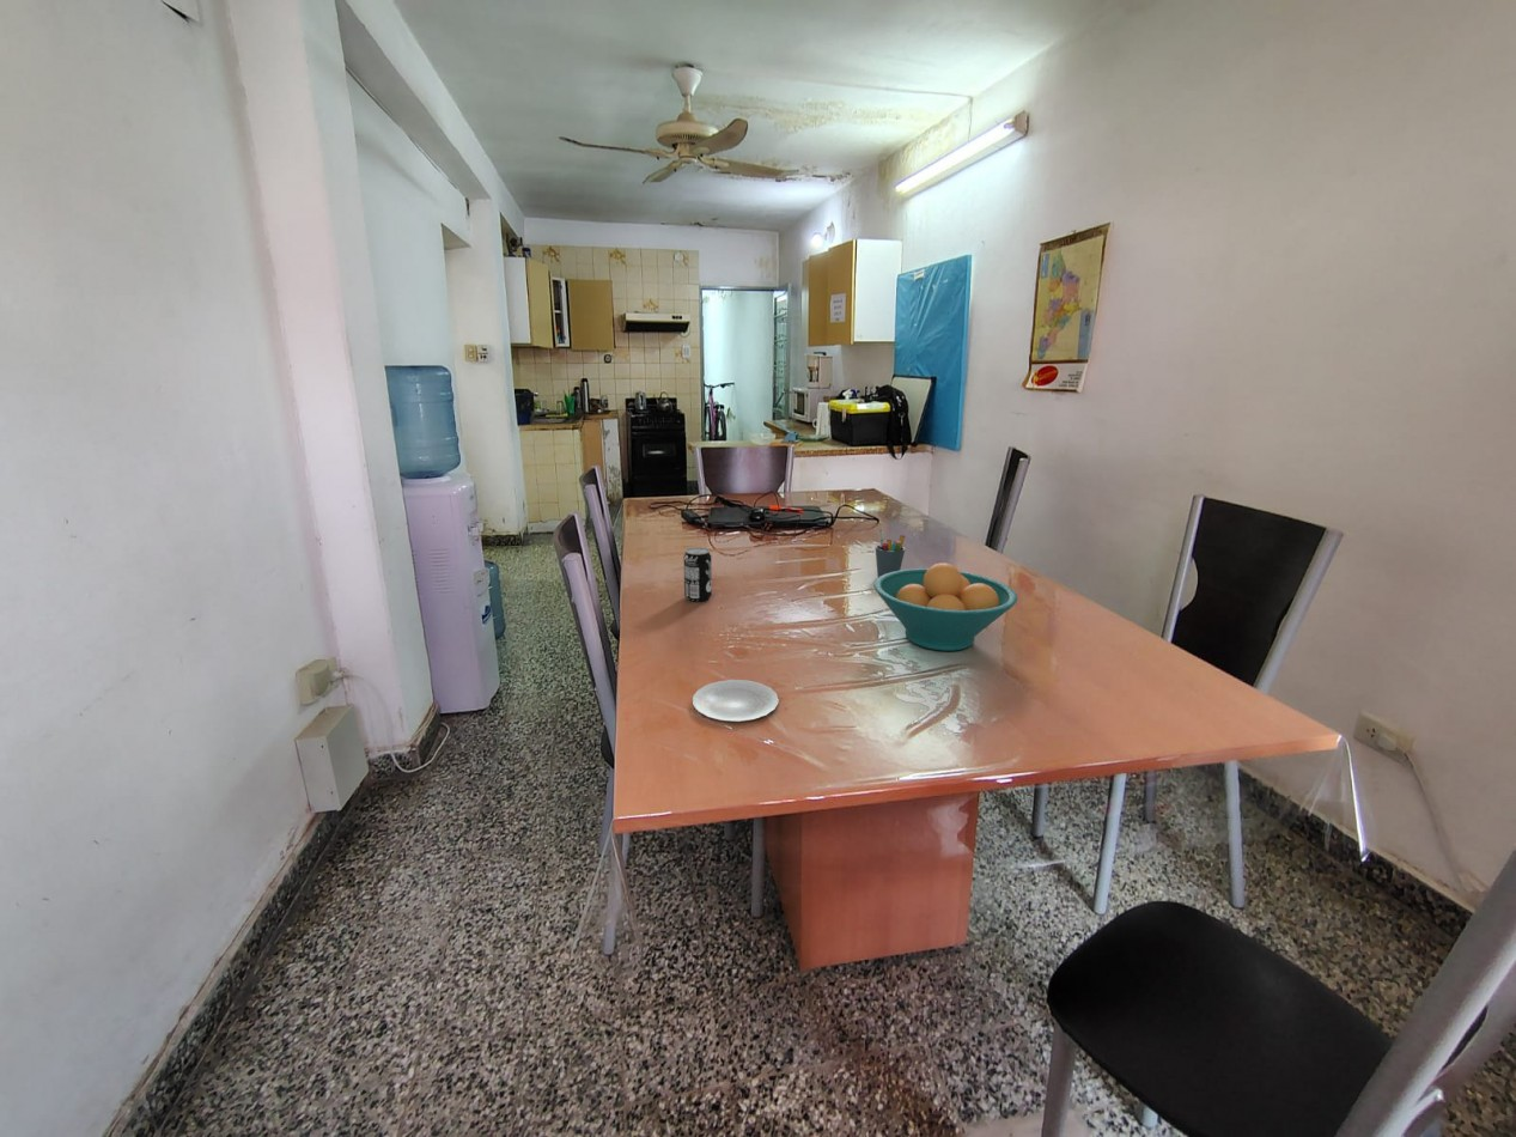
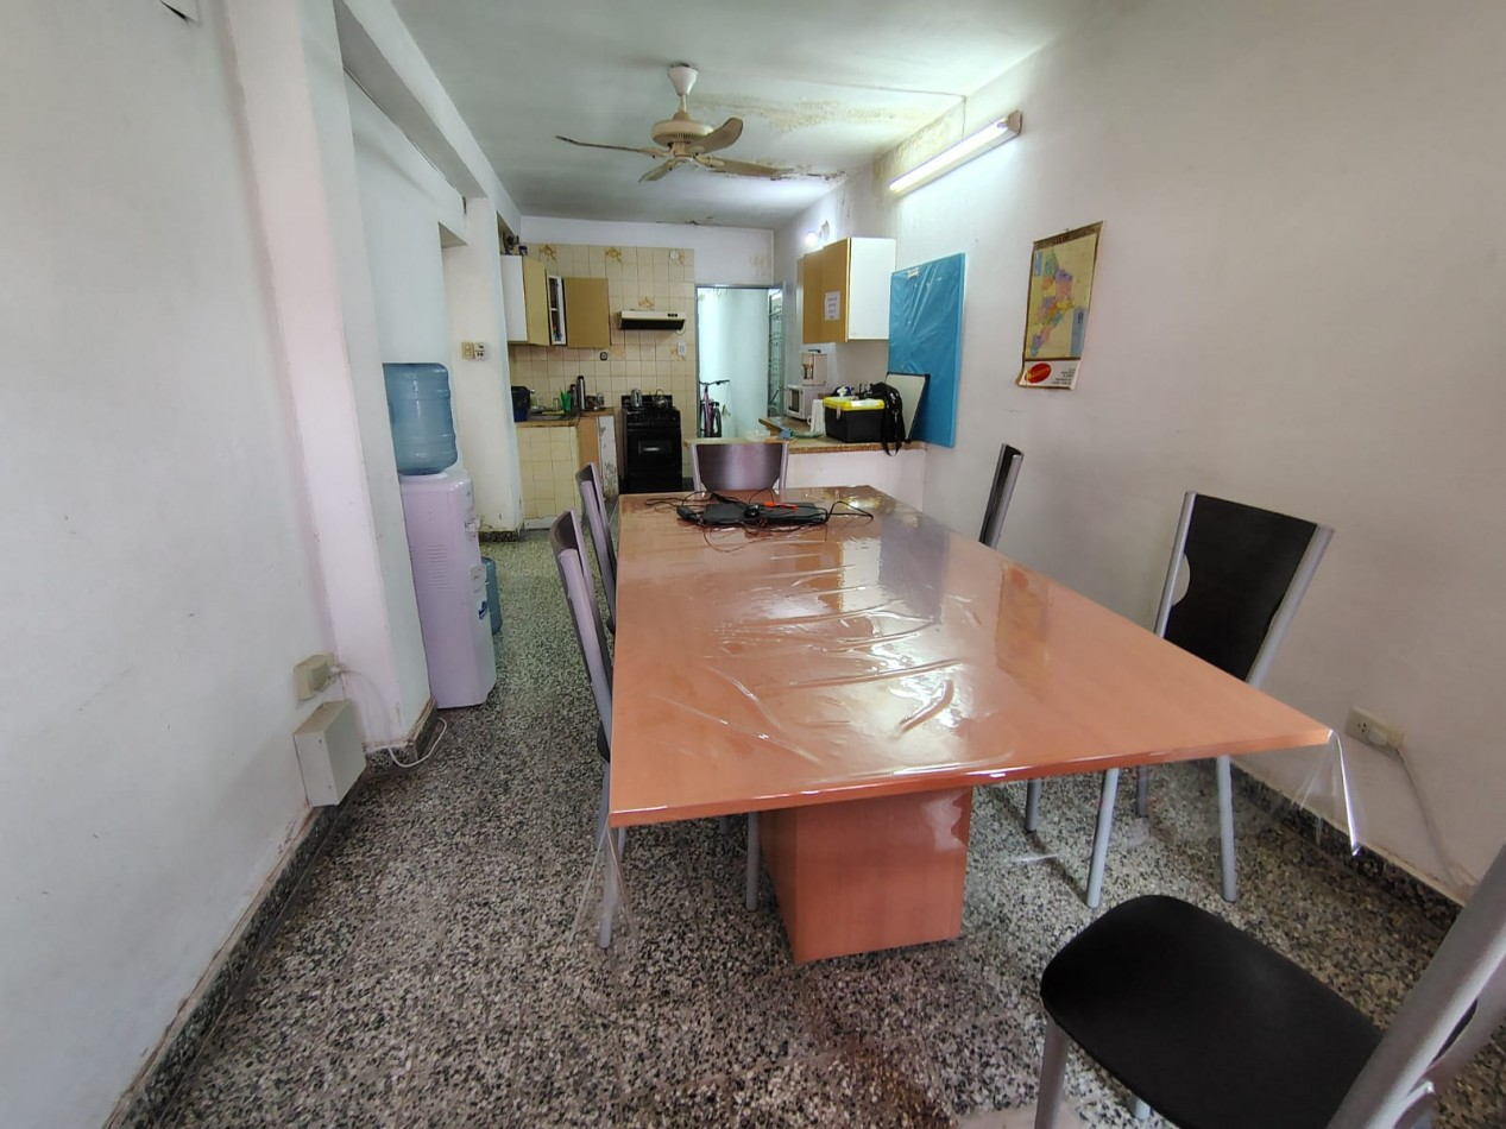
- pen holder (889, 554)
- fruit bowl (942, 602)
- beverage can (698, 573)
- plate (733, 680)
